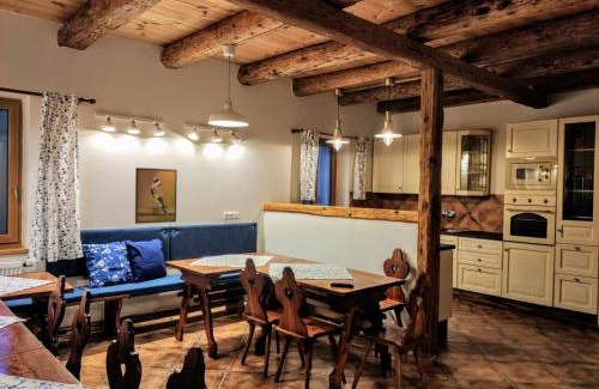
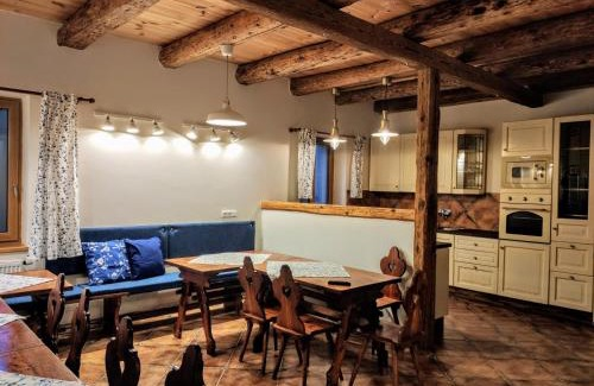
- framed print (156, 195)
